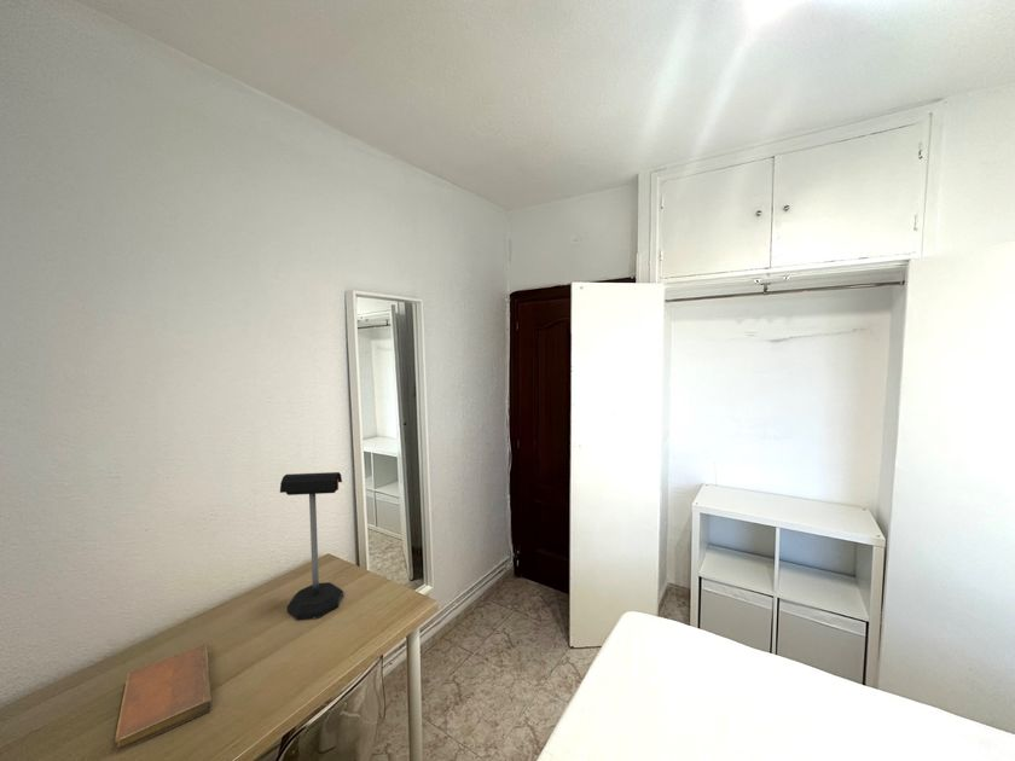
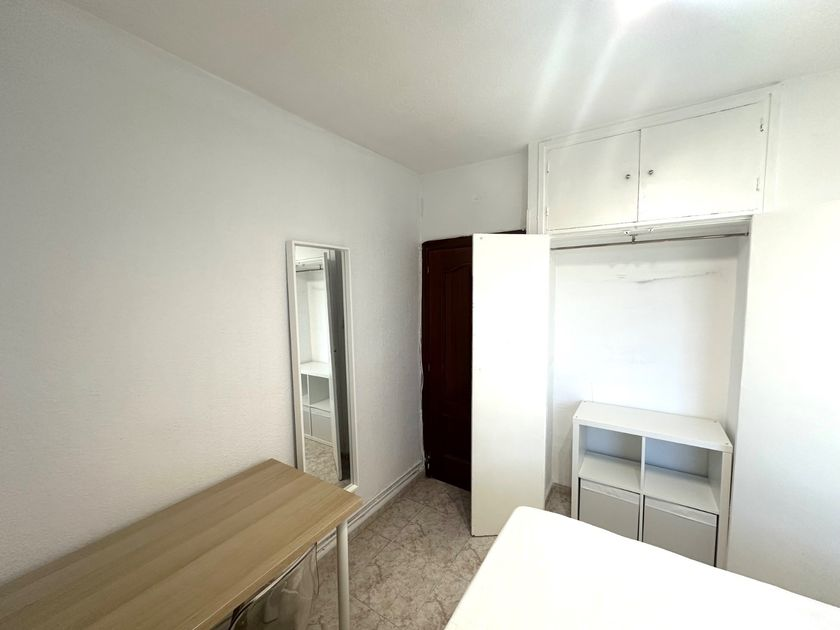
- notebook (168, 690)
- mailbox (313, 539)
